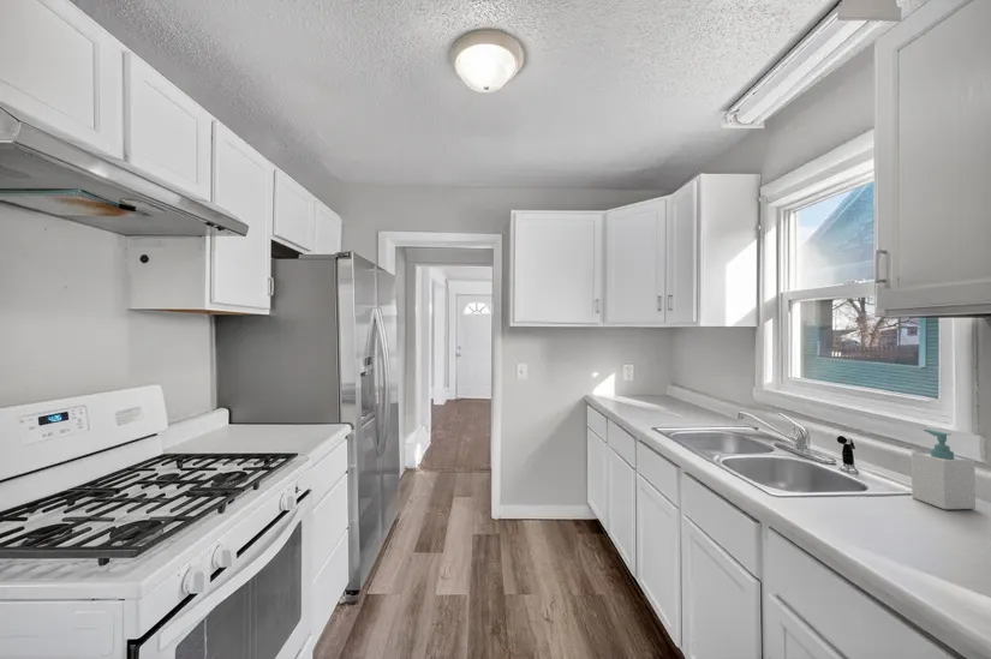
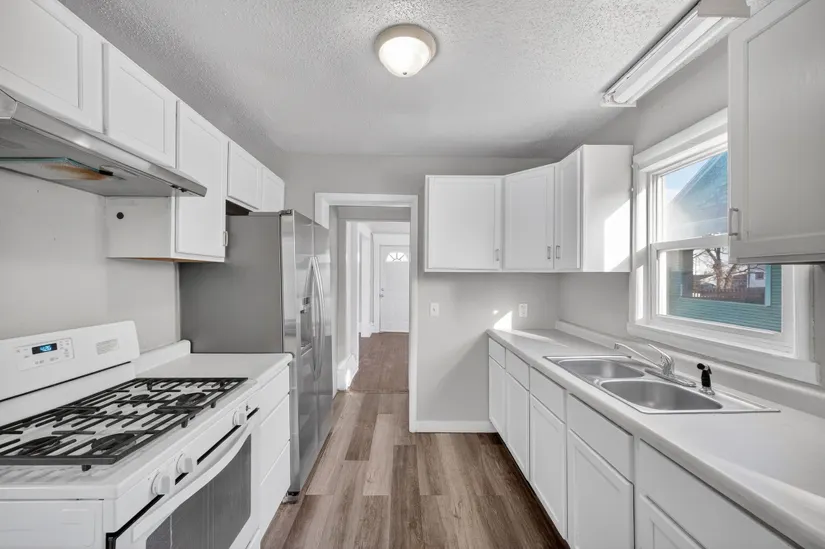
- soap bottle (942, 467)
